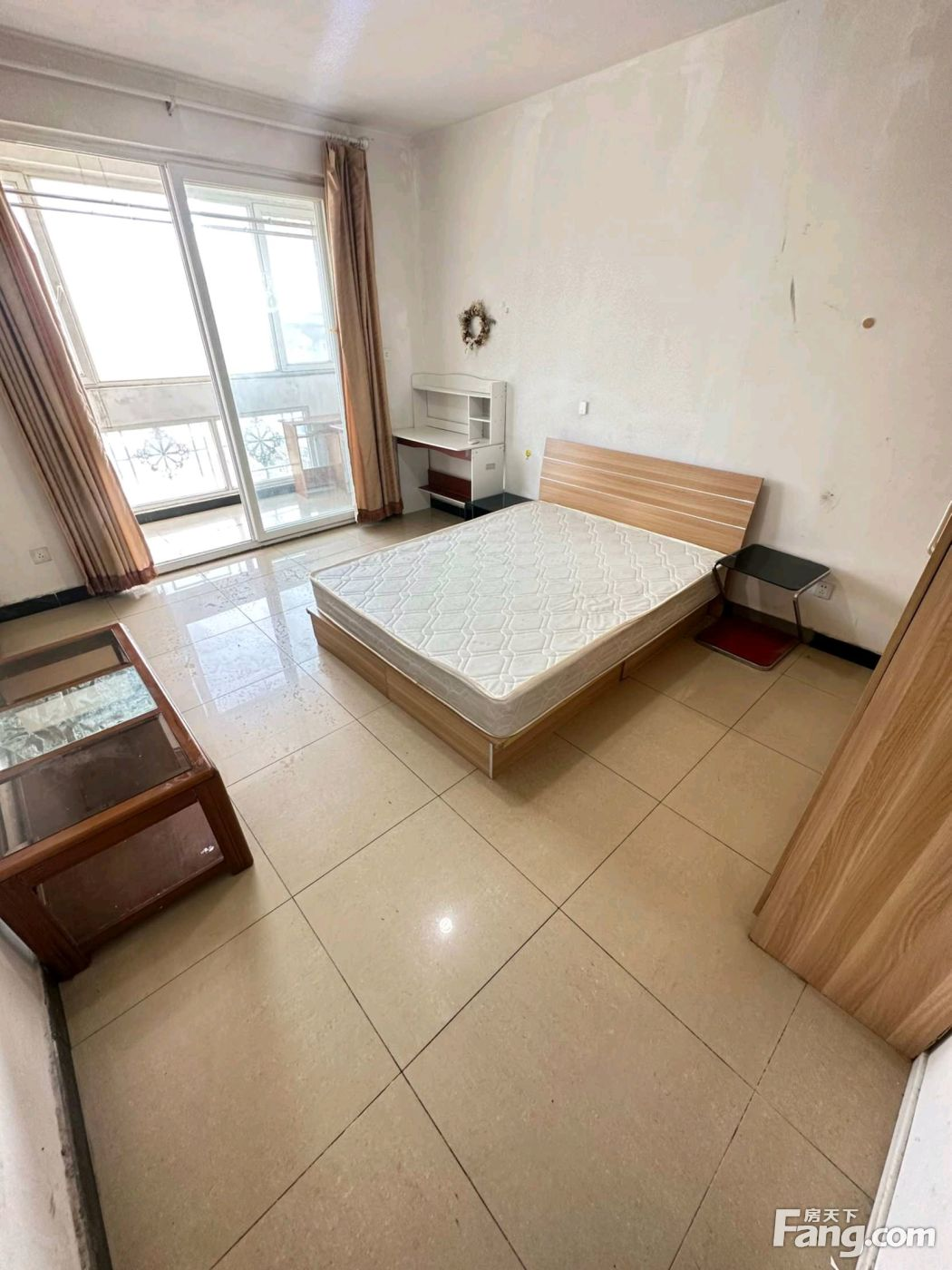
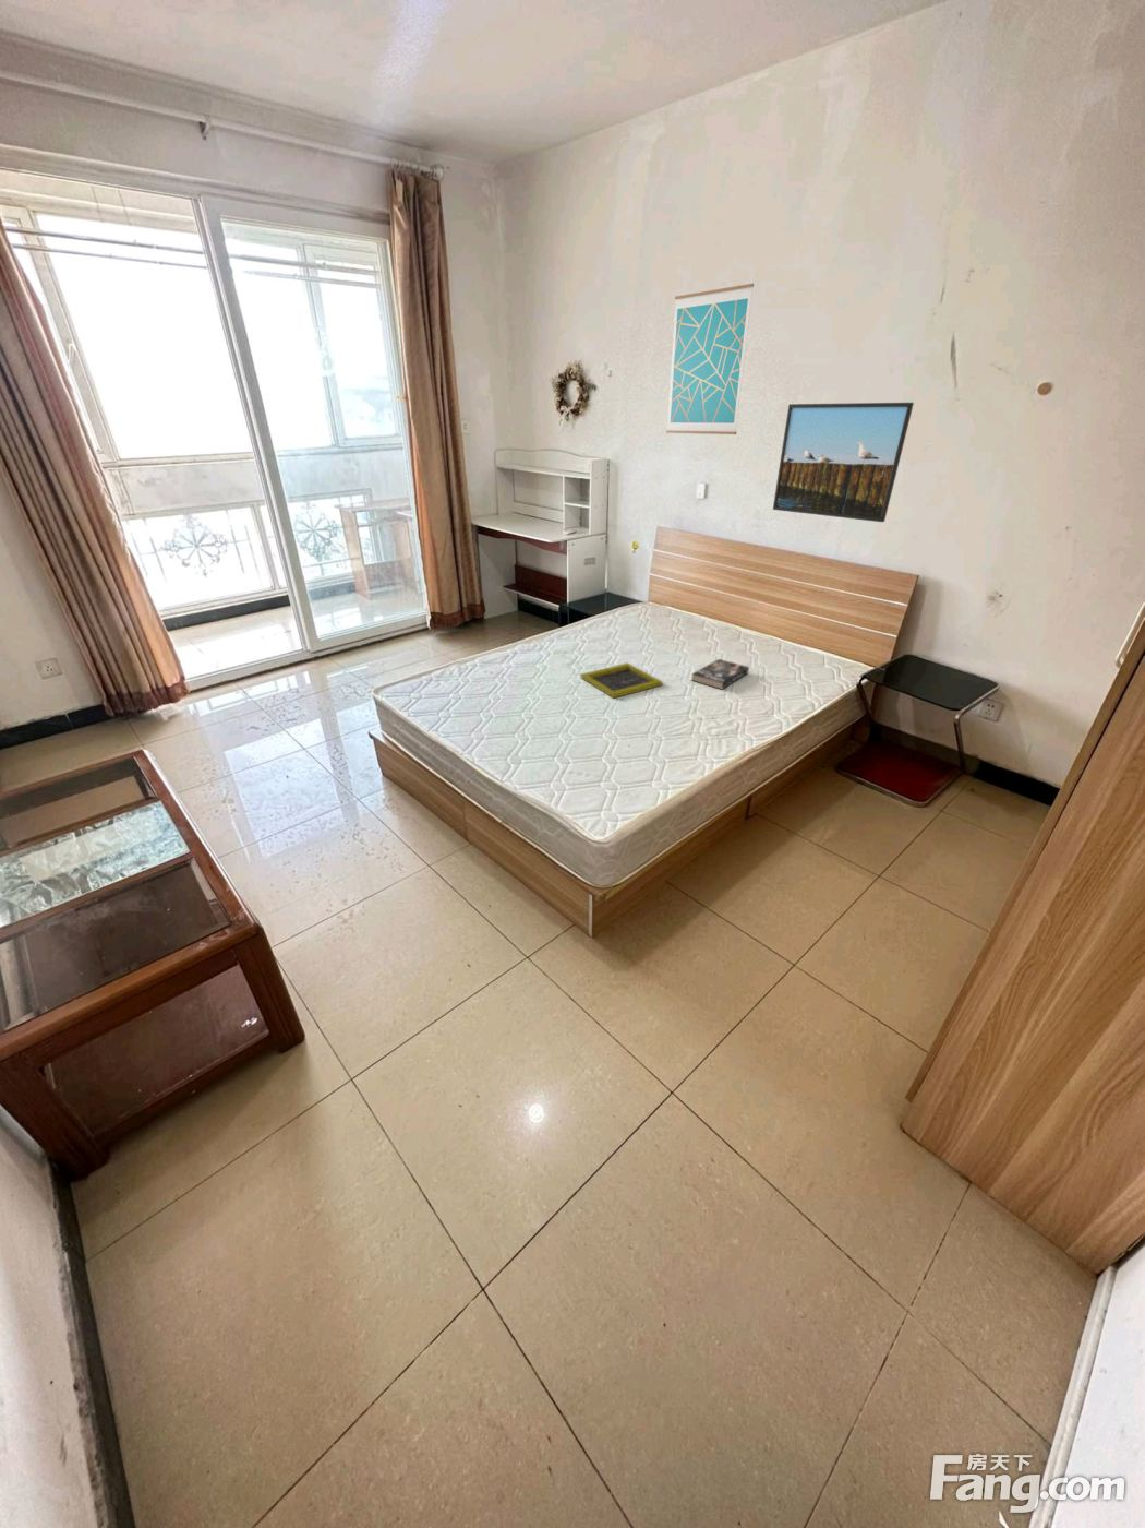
+ tray (621, 679)
+ book (719, 674)
+ wall art (706, 366)
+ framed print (836, 462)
